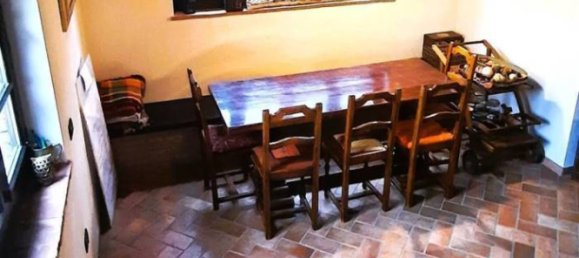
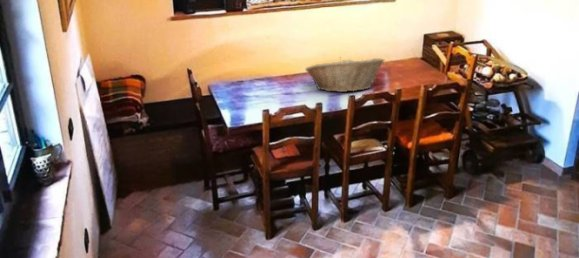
+ fruit basket (344, 71)
